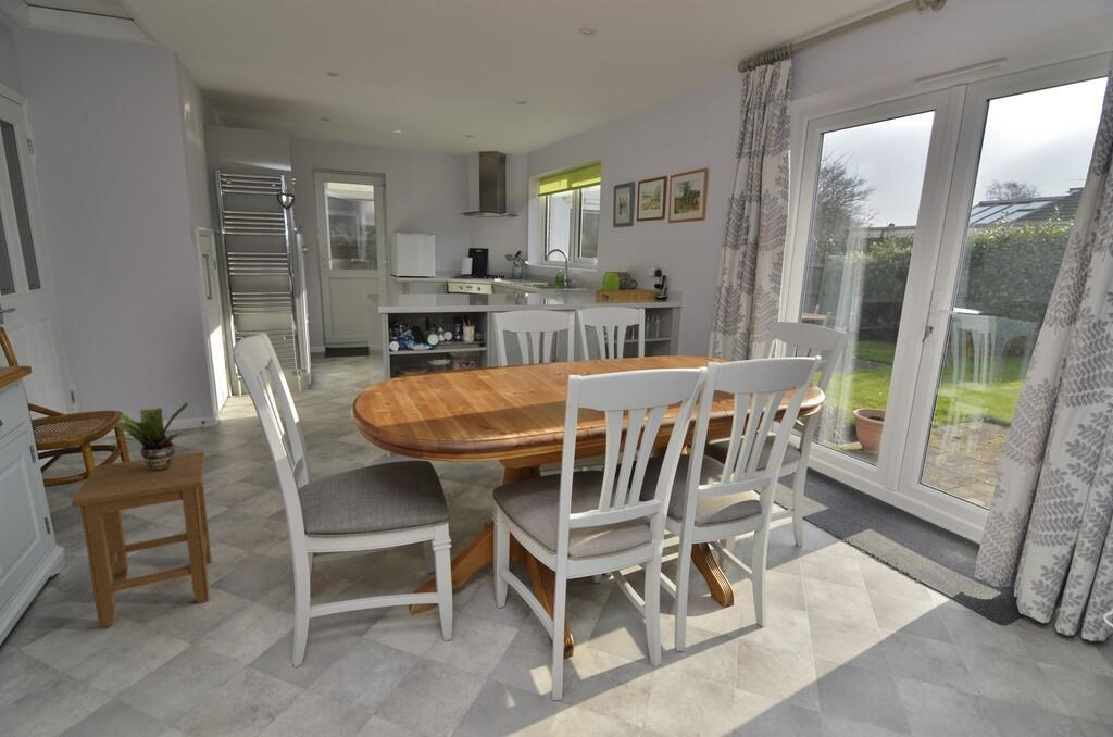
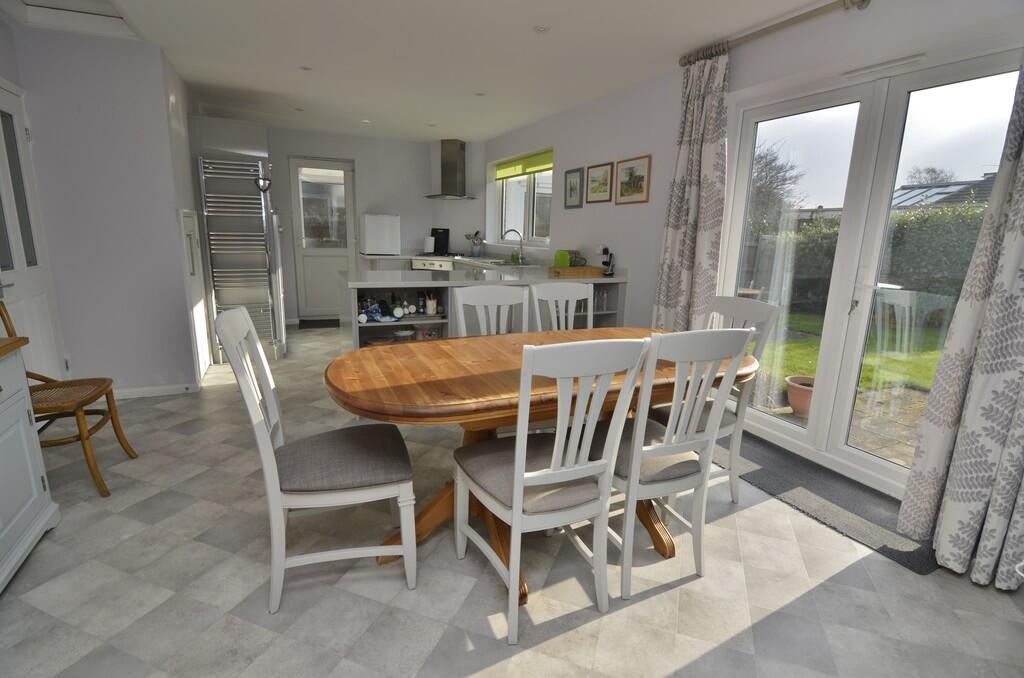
- stool (153, 539)
- potted plant (157, 437)
